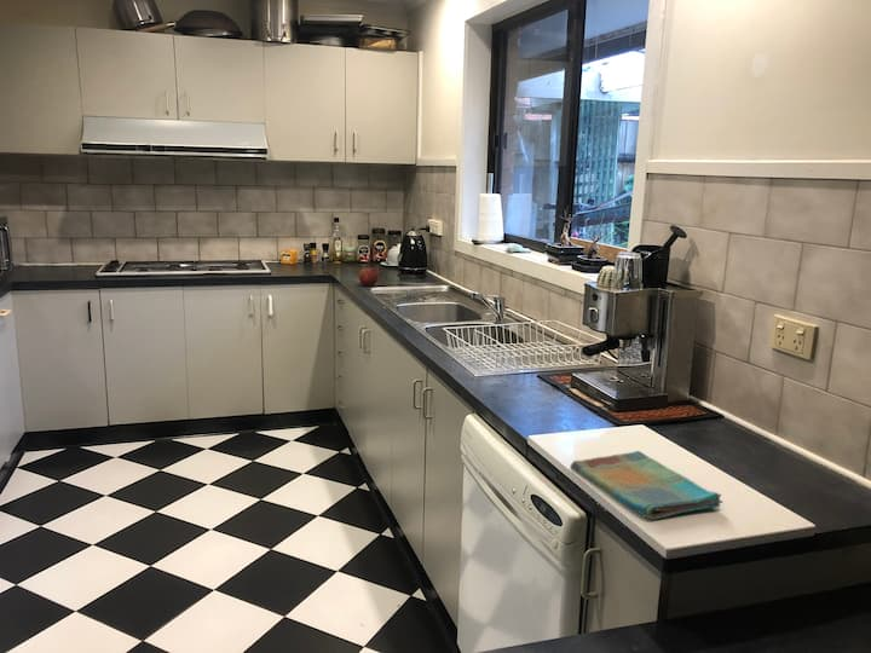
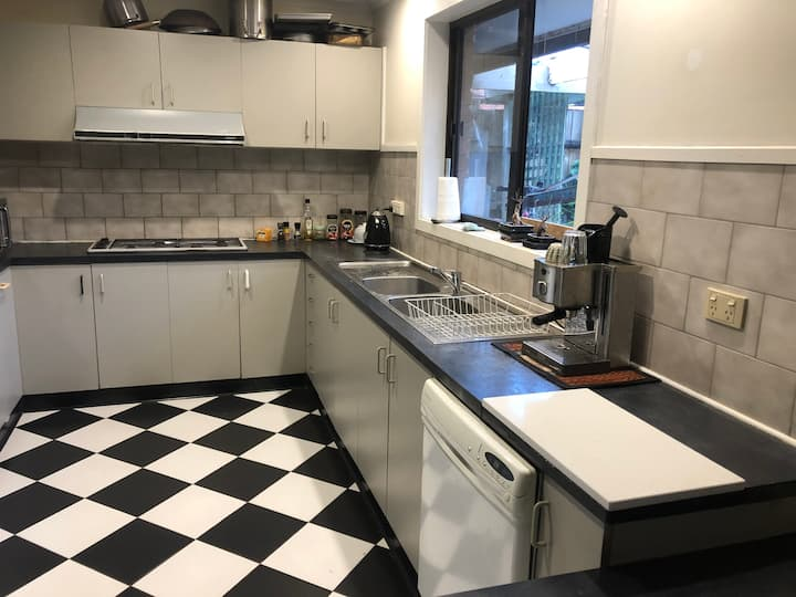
- dish towel (641, 480)
- fruit (368, 275)
